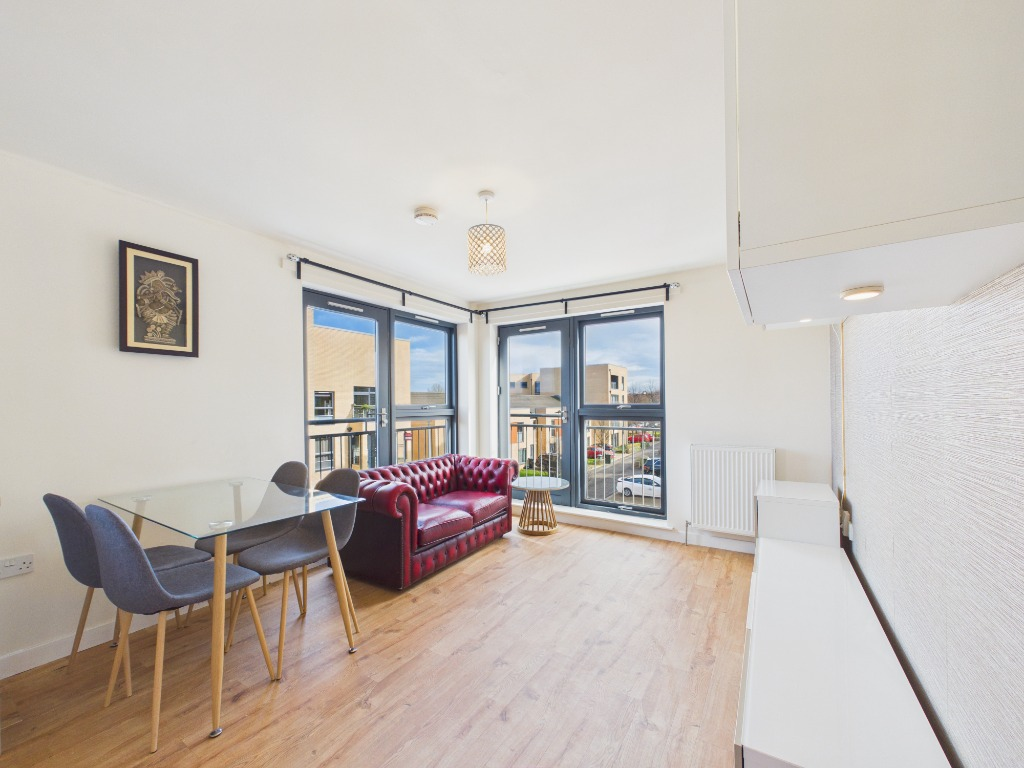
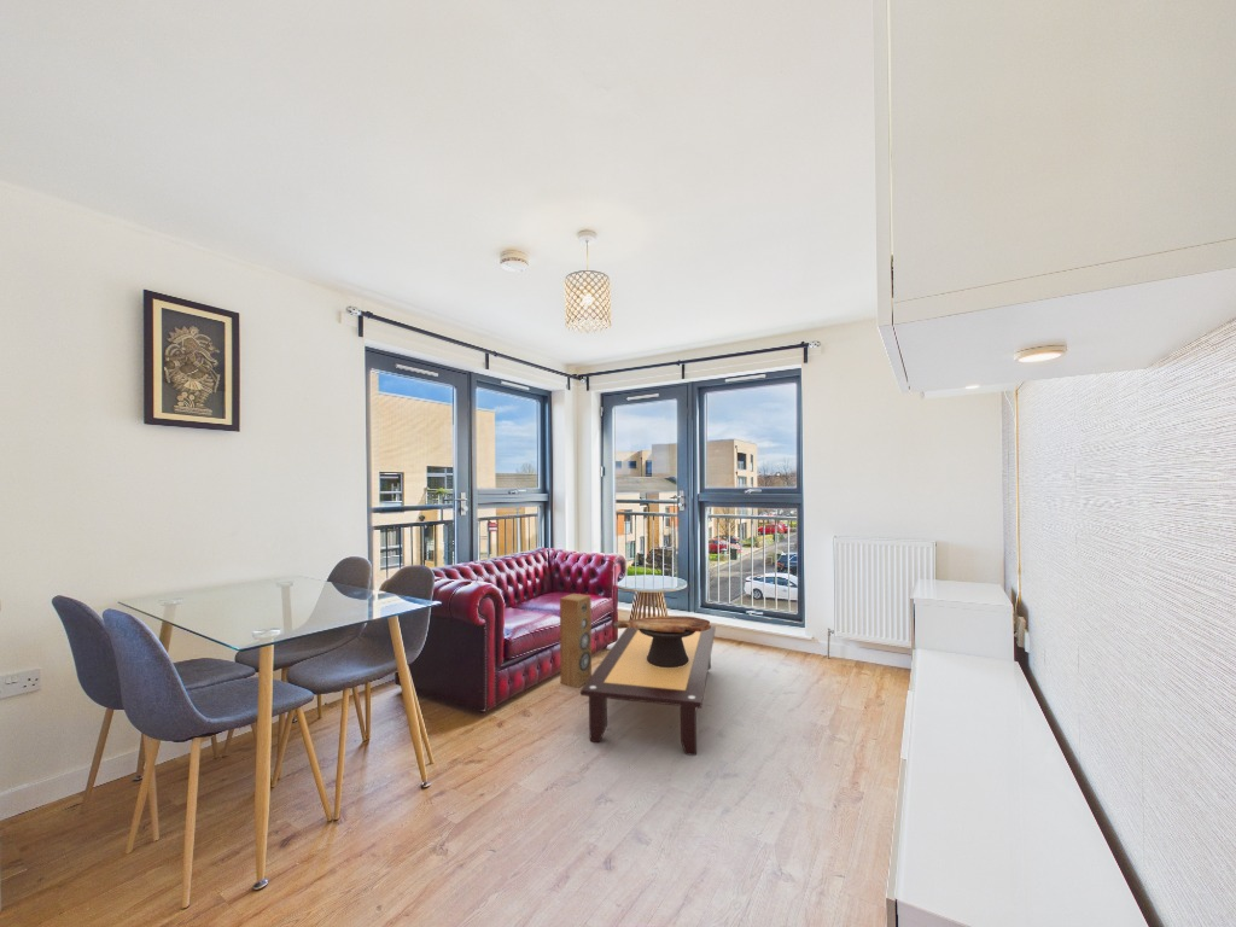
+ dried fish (663, 640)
+ coffee table (659, 676)
+ speaker (576, 639)
